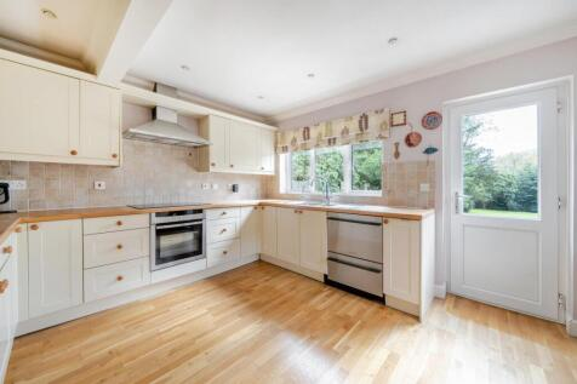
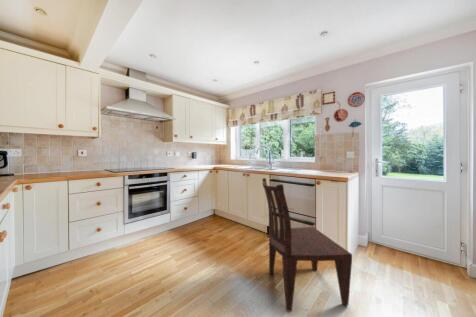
+ dining chair (302, 233)
